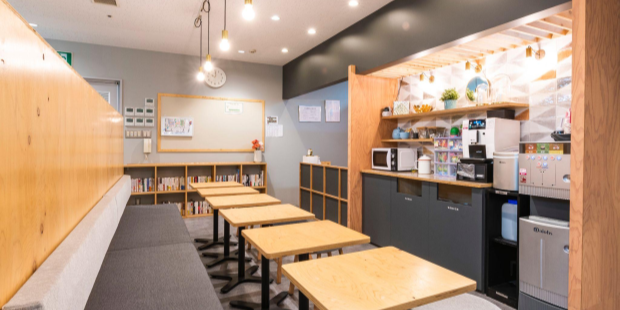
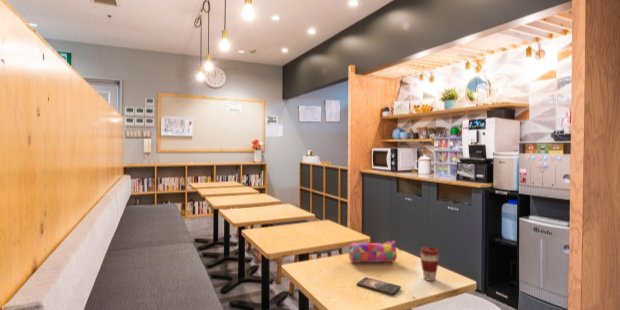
+ smartphone (378, 285)
+ pencil case (372, 251)
+ coffee cup (429, 263)
